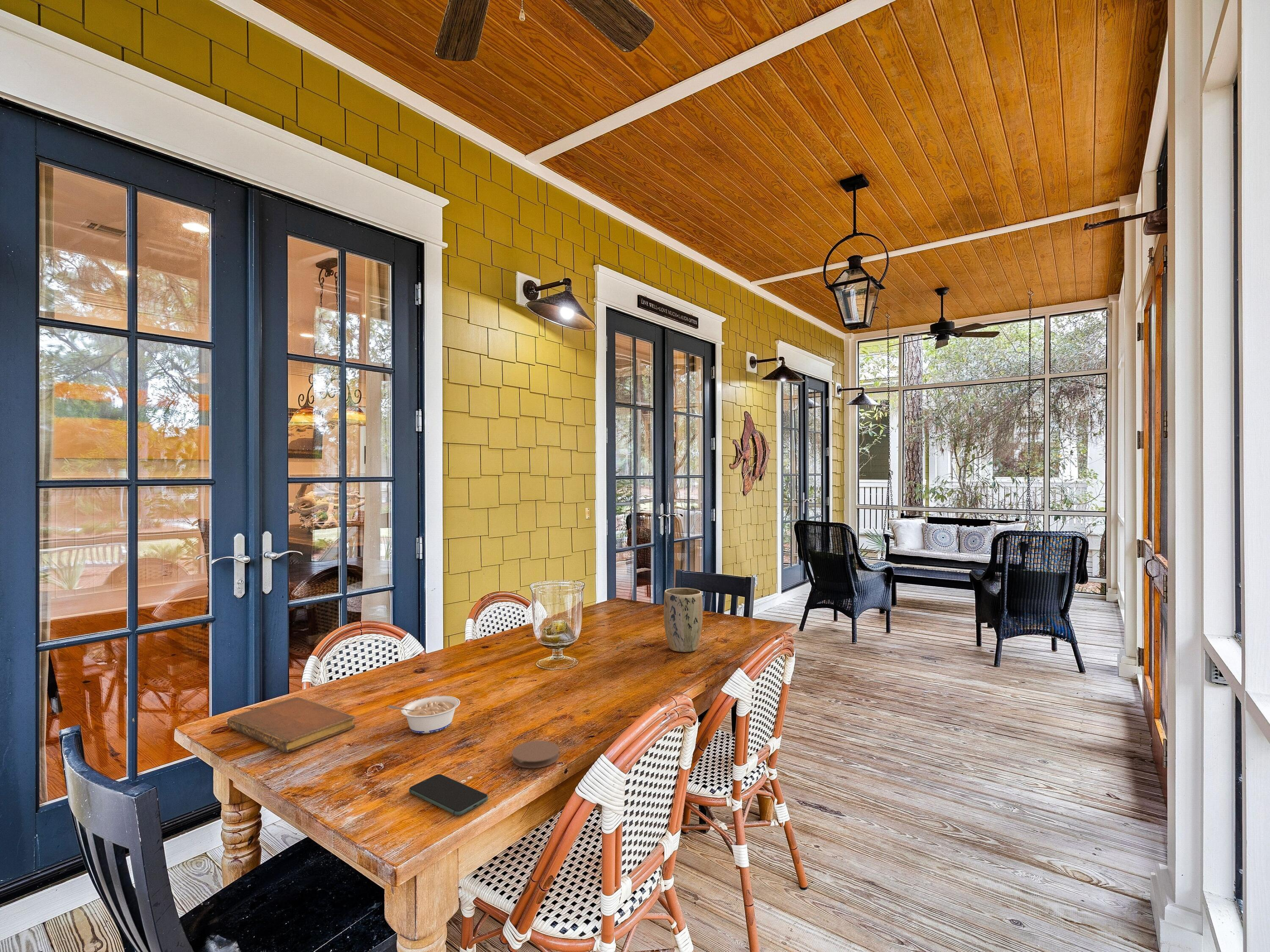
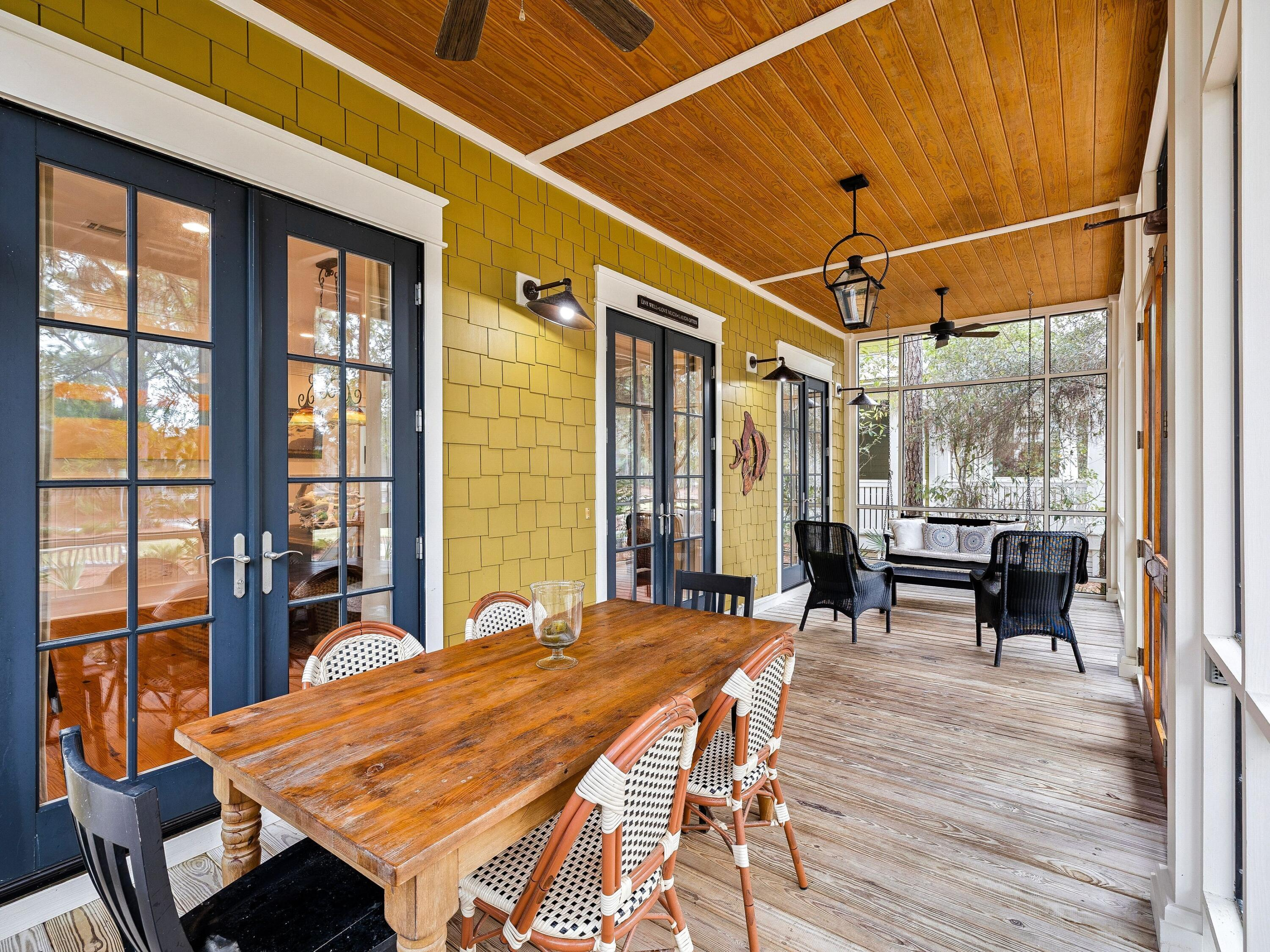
- coaster (536, 754)
- notebook (292, 722)
- plant pot (683, 619)
- legume (429, 714)
- smartphone (448, 793)
